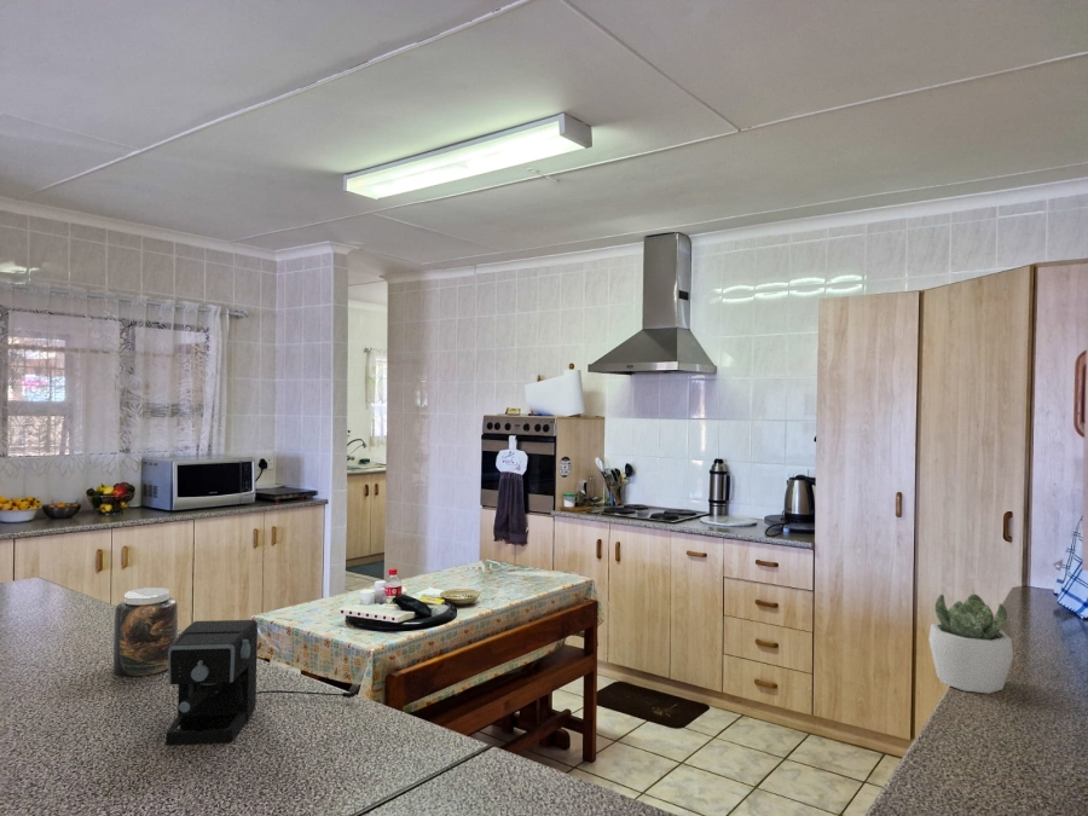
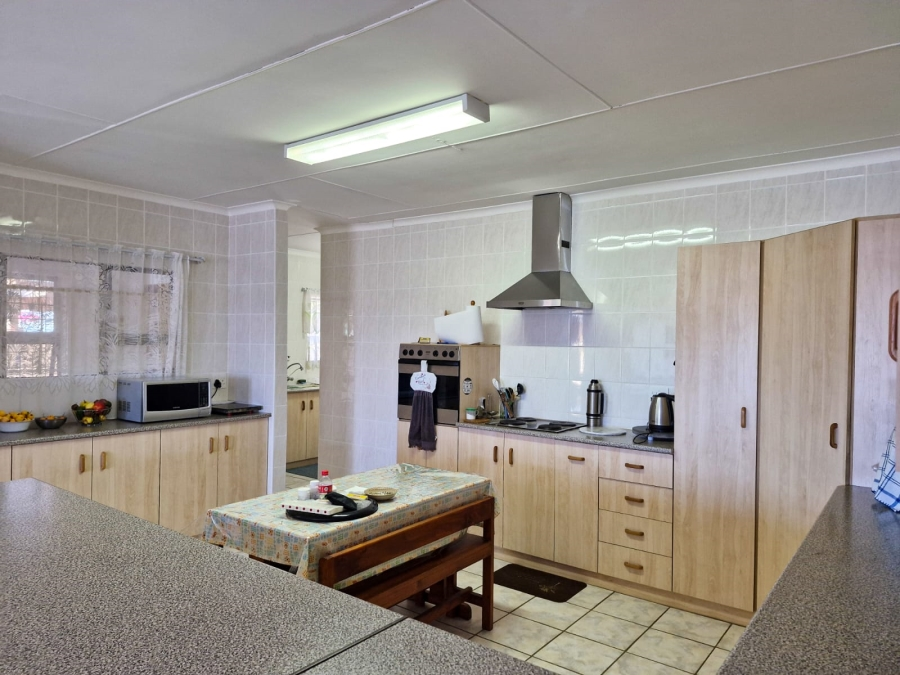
- jar (146, 629)
- succulent plant (970, 641)
- coffee maker (255, 675)
